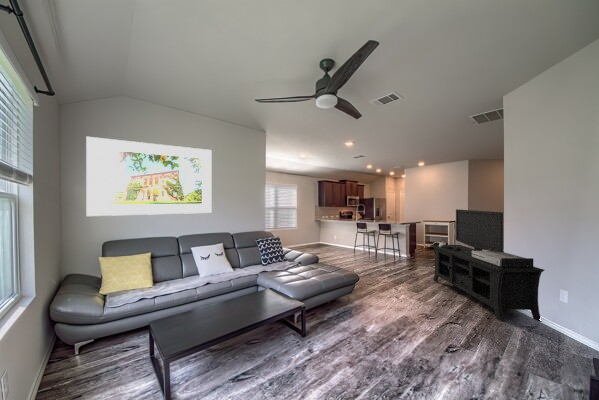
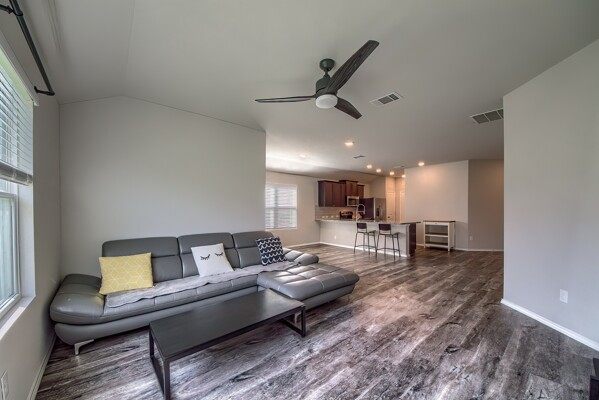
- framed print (156, 179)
- media console (474, 253)
